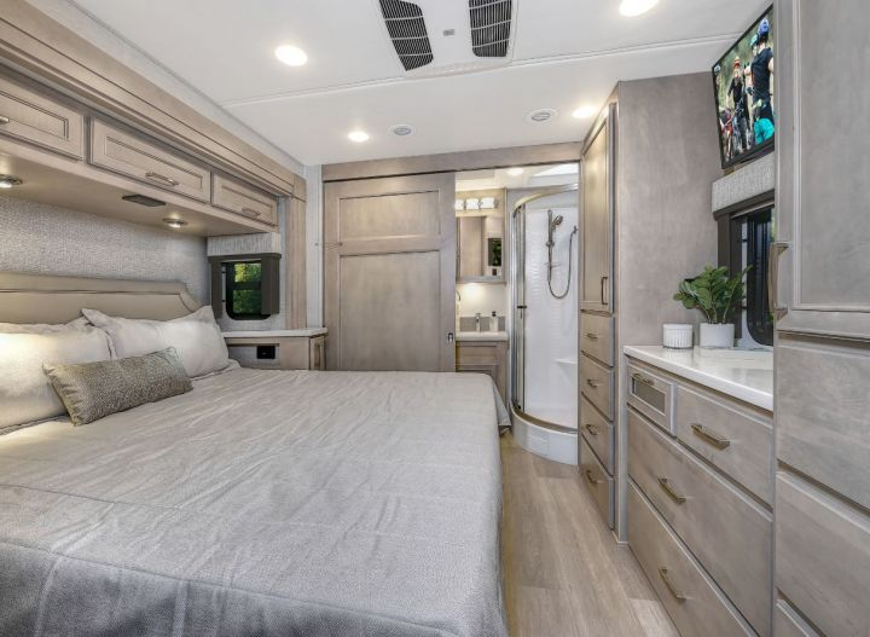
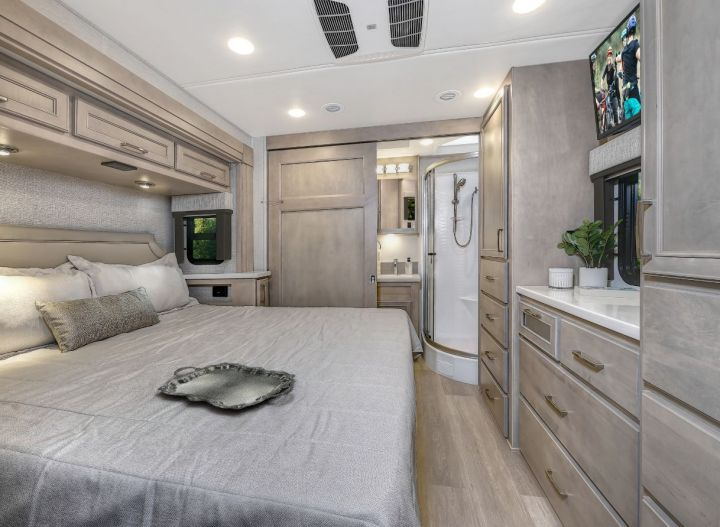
+ serving tray (230, 381)
